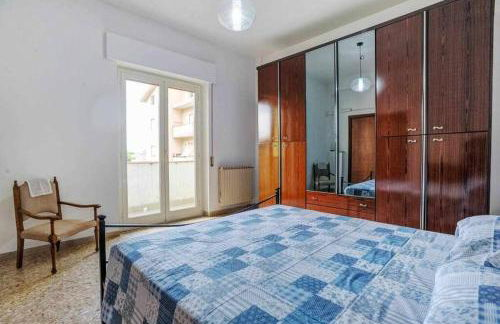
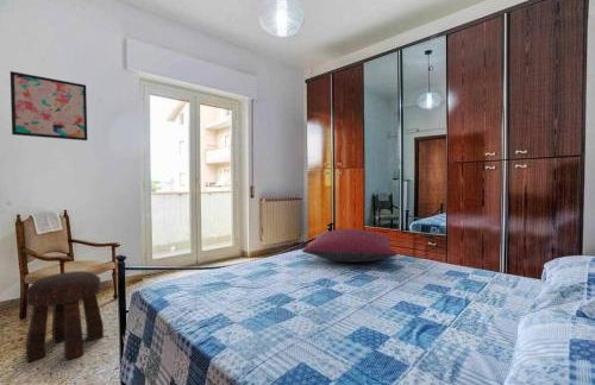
+ stool (65, 311)
+ wall art (51, 108)
+ pillow (350, 244)
